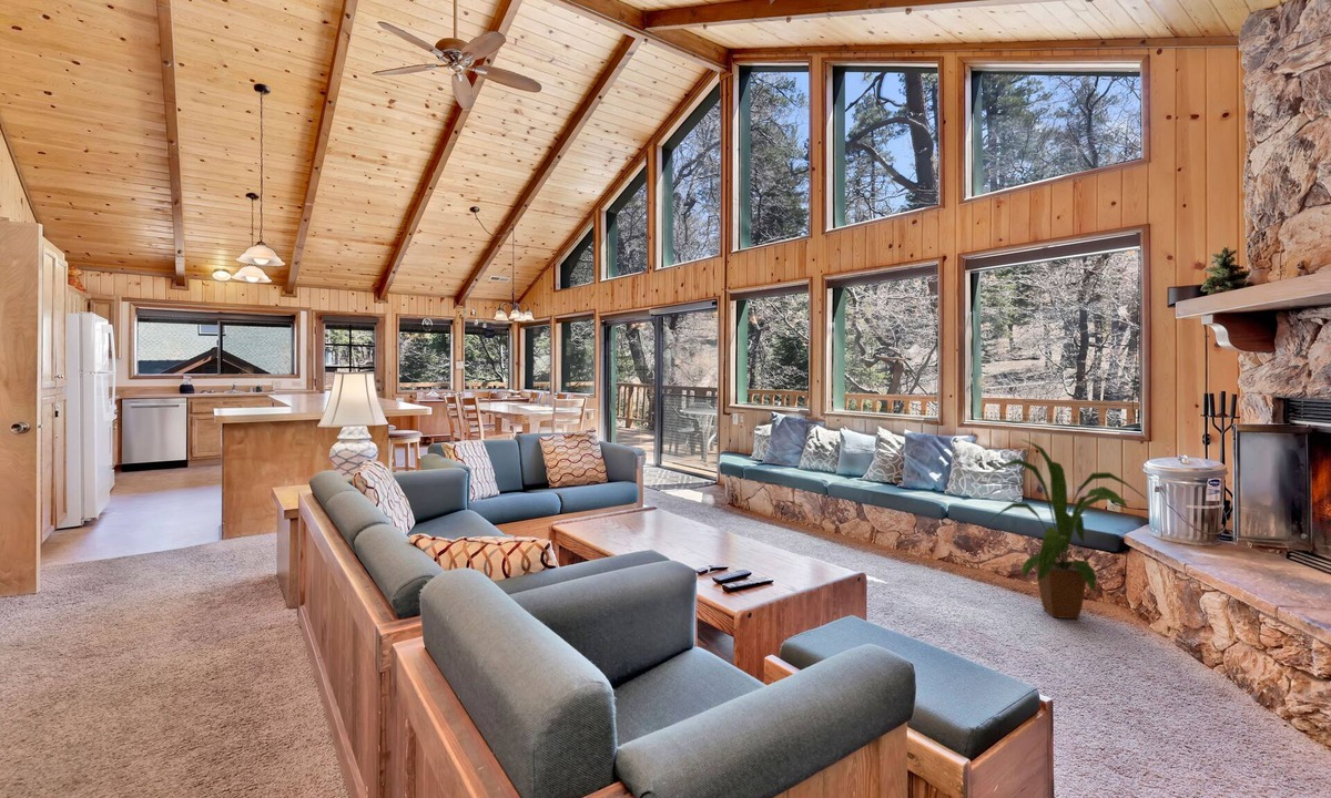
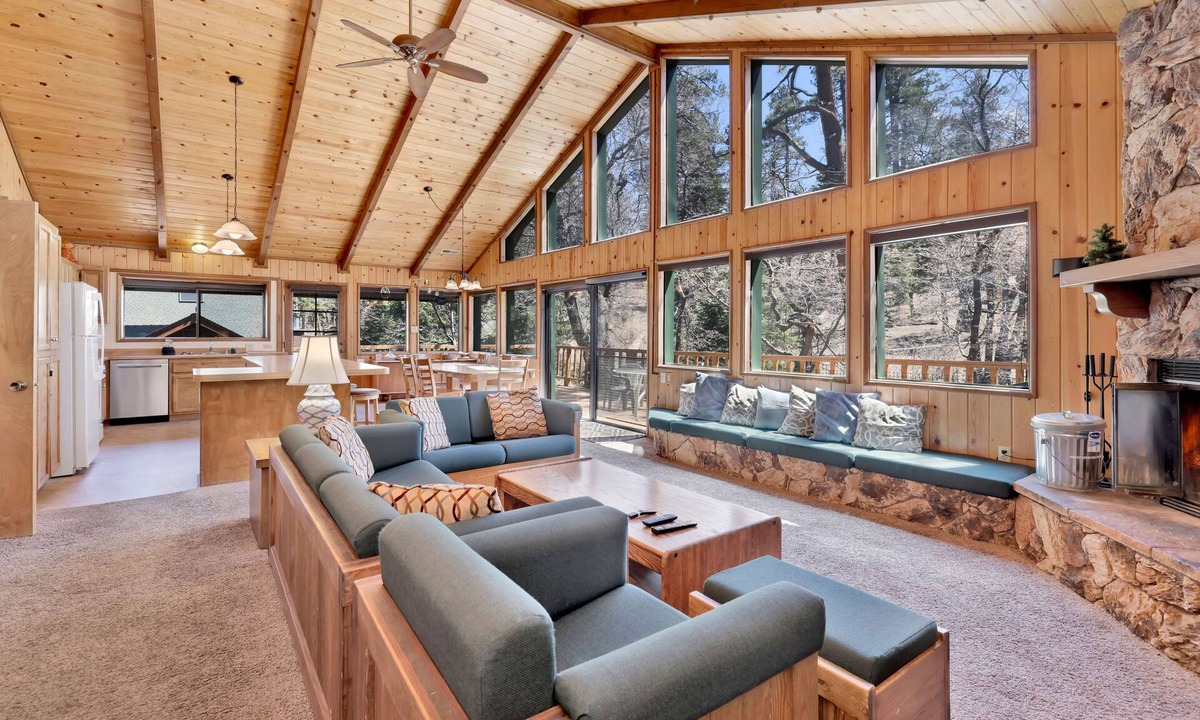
- house plant (1065, 531)
